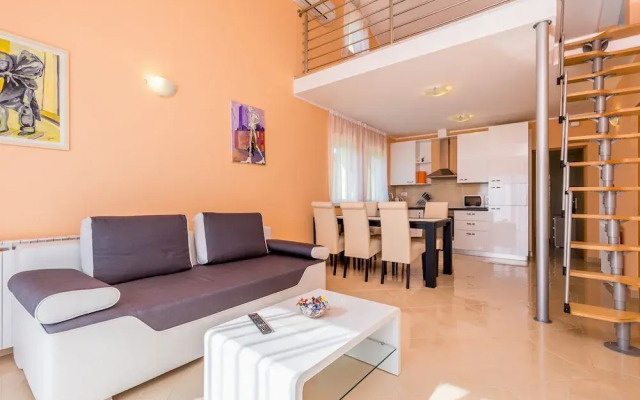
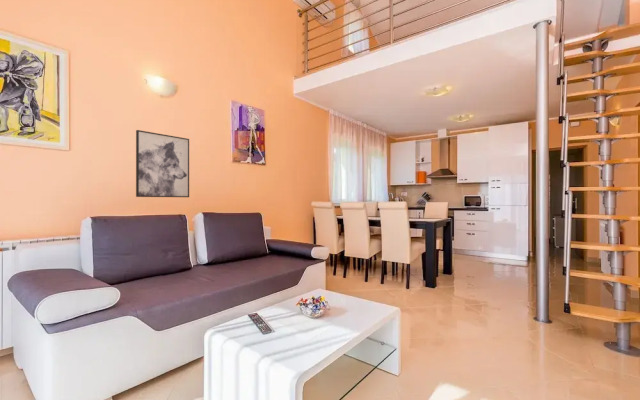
+ wall art (164, 166)
